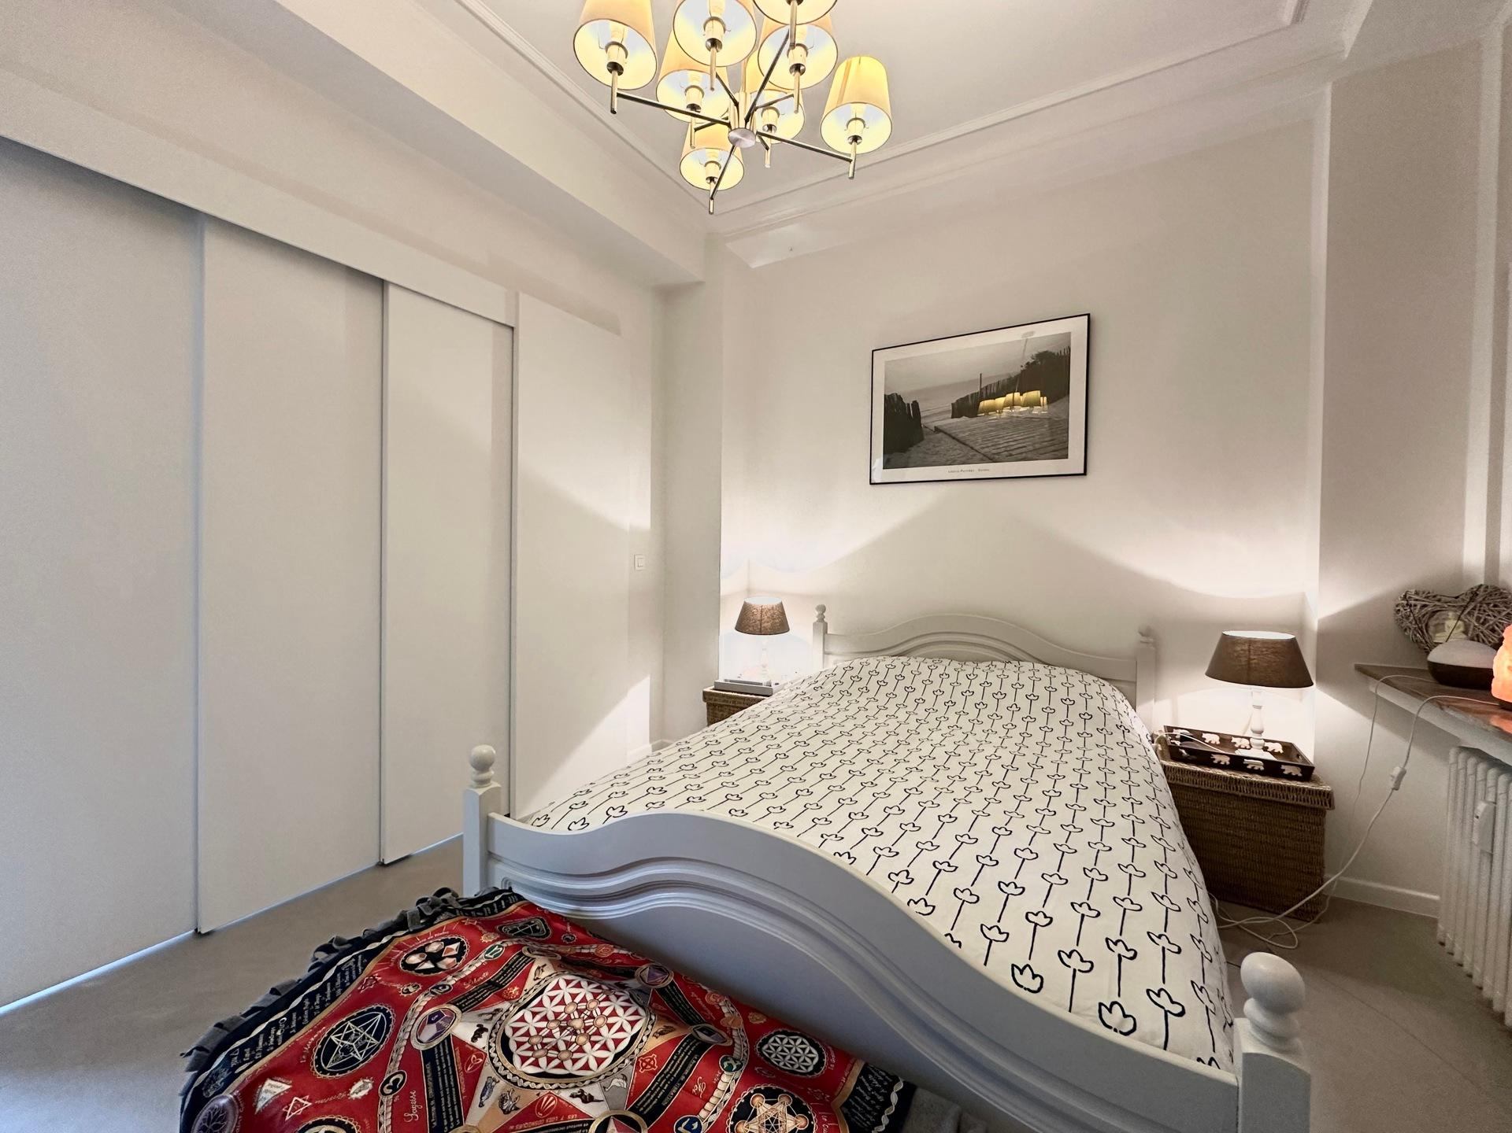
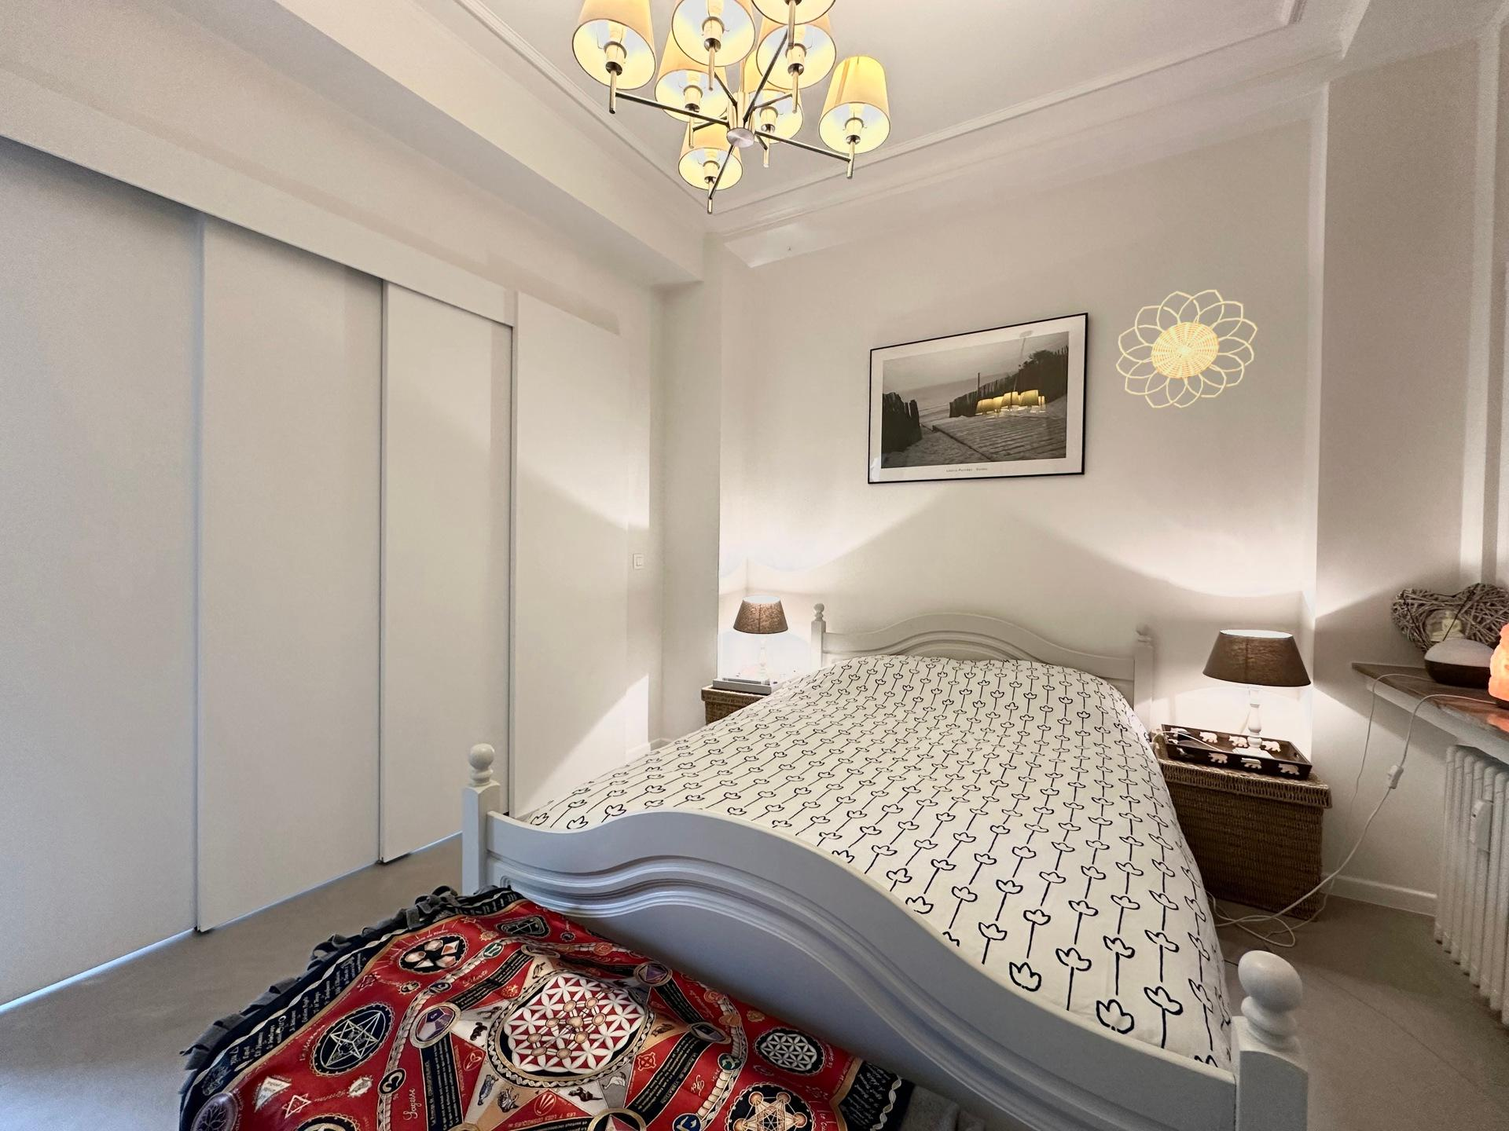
+ decorative wall piece (1182, 349)
